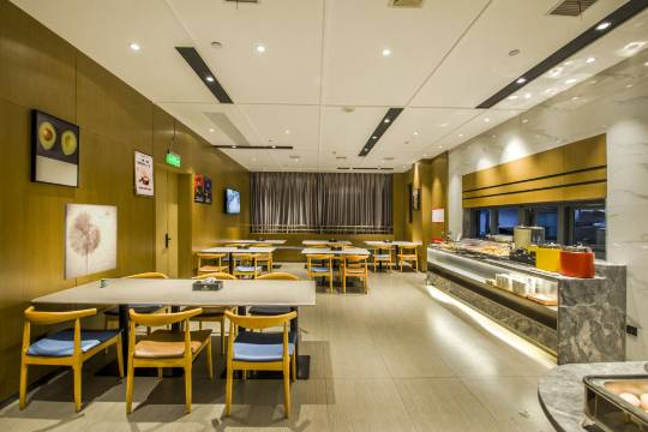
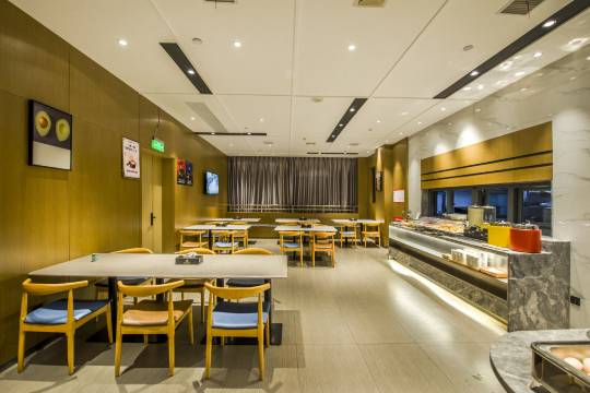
- wall art (92, 239)
